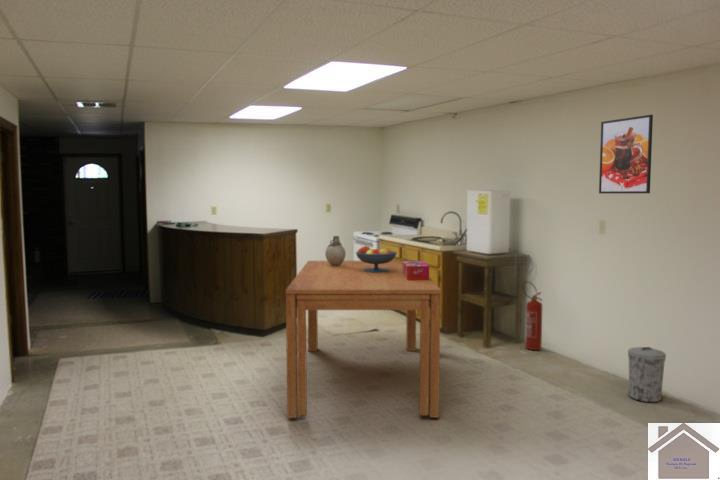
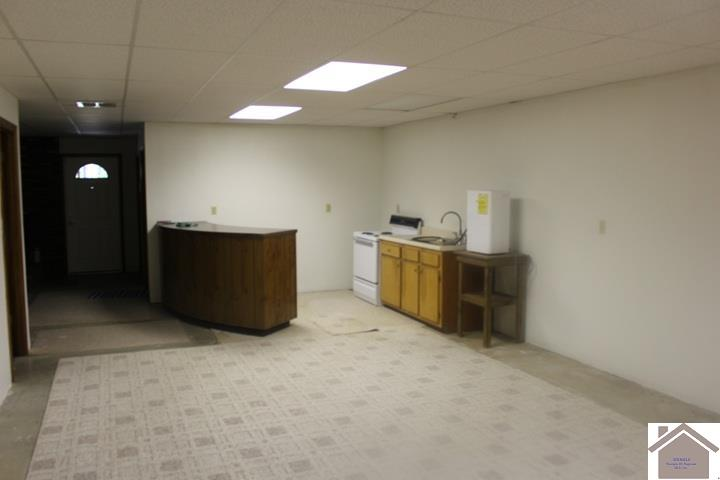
- fire extinguisher (531, 314)
- vase (335, 250)
- trash can (645, 372)
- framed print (624, 156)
- tissue box (415, 270)
- dining table (362, 309)
- fruit bowl (376, 258)
